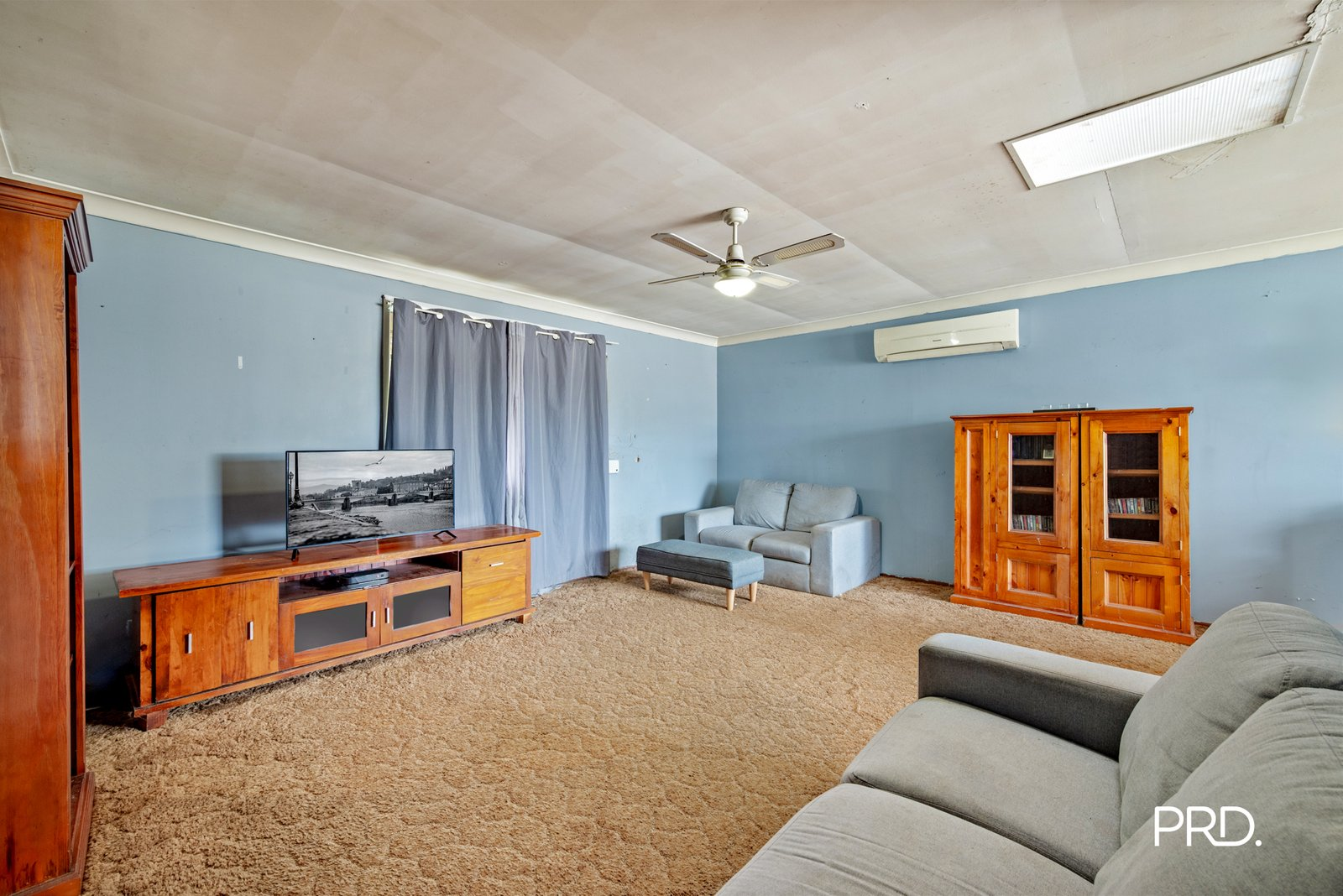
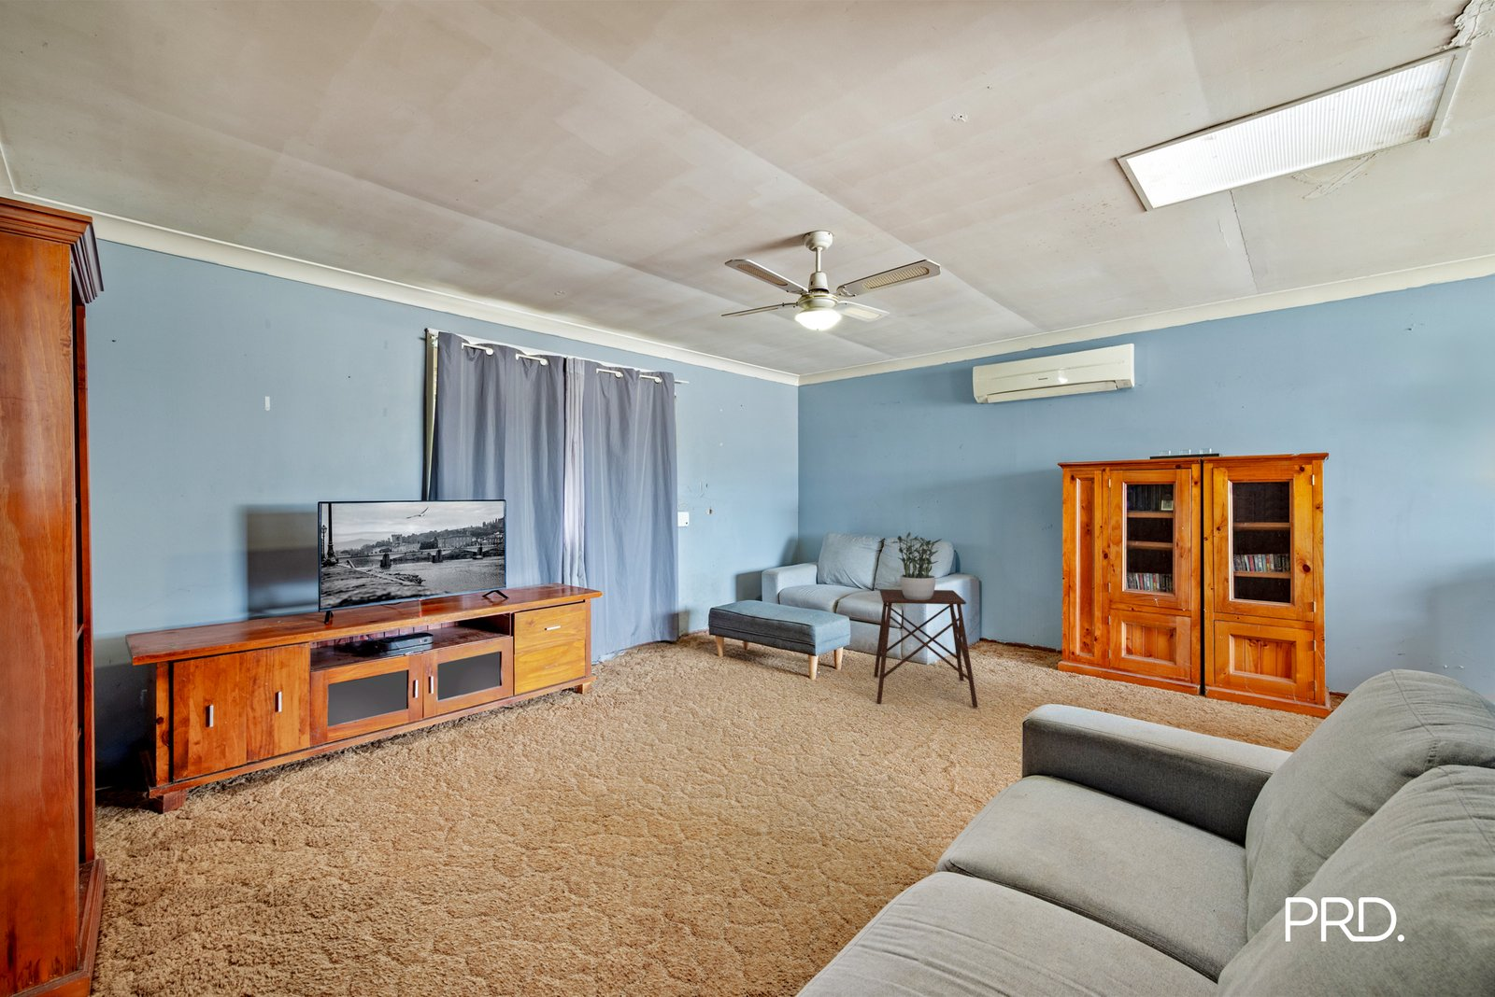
+ side table (922, 642)
+ potted plant (916, 565)
